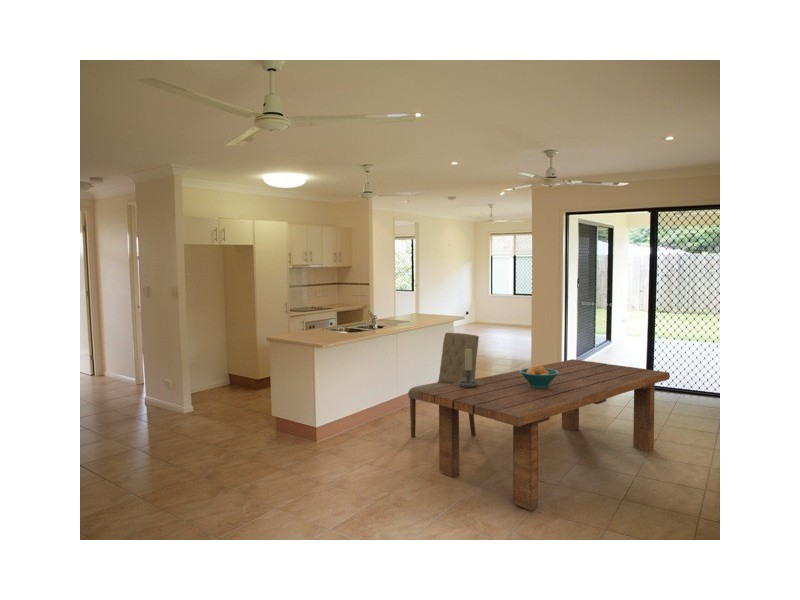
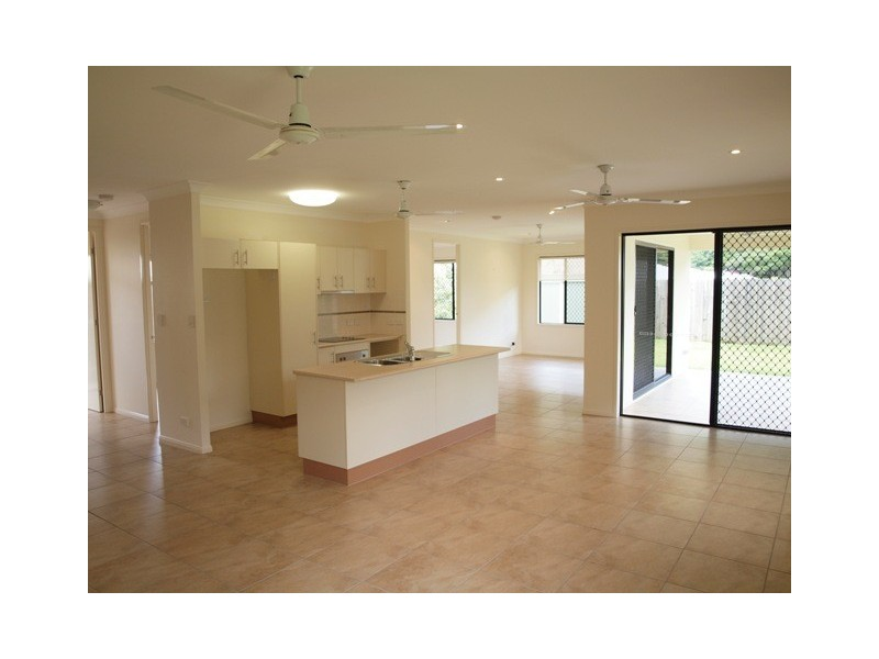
- dining table (548, 419)
- candle holder (469, 366)
- fruit bowl (539, 375)
- dining chair (444, 385)
